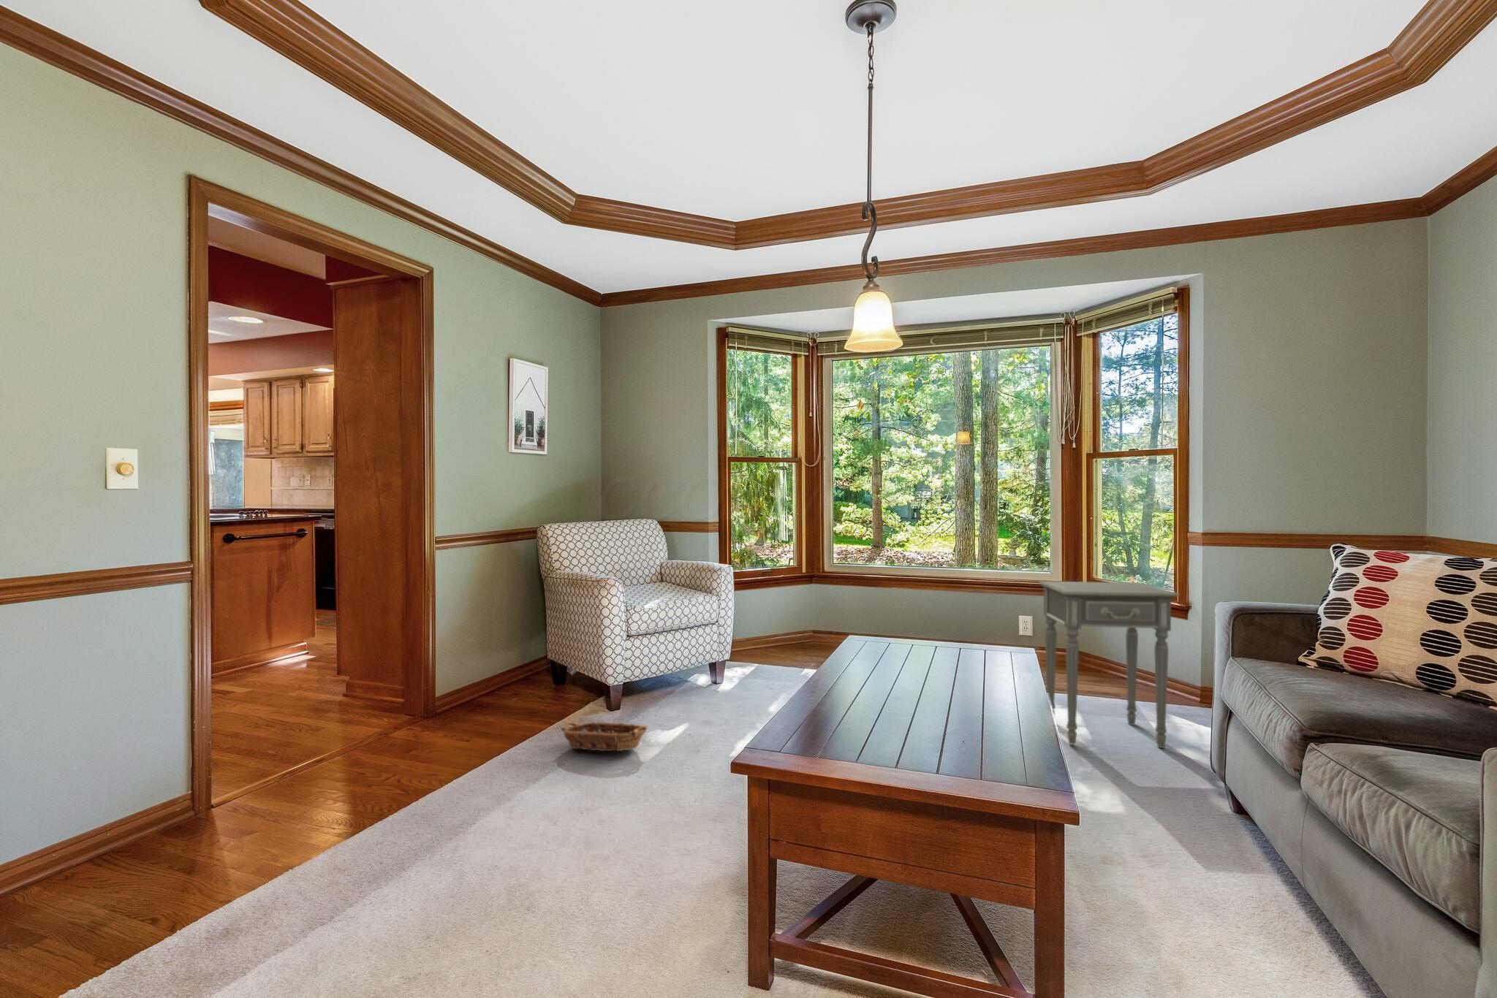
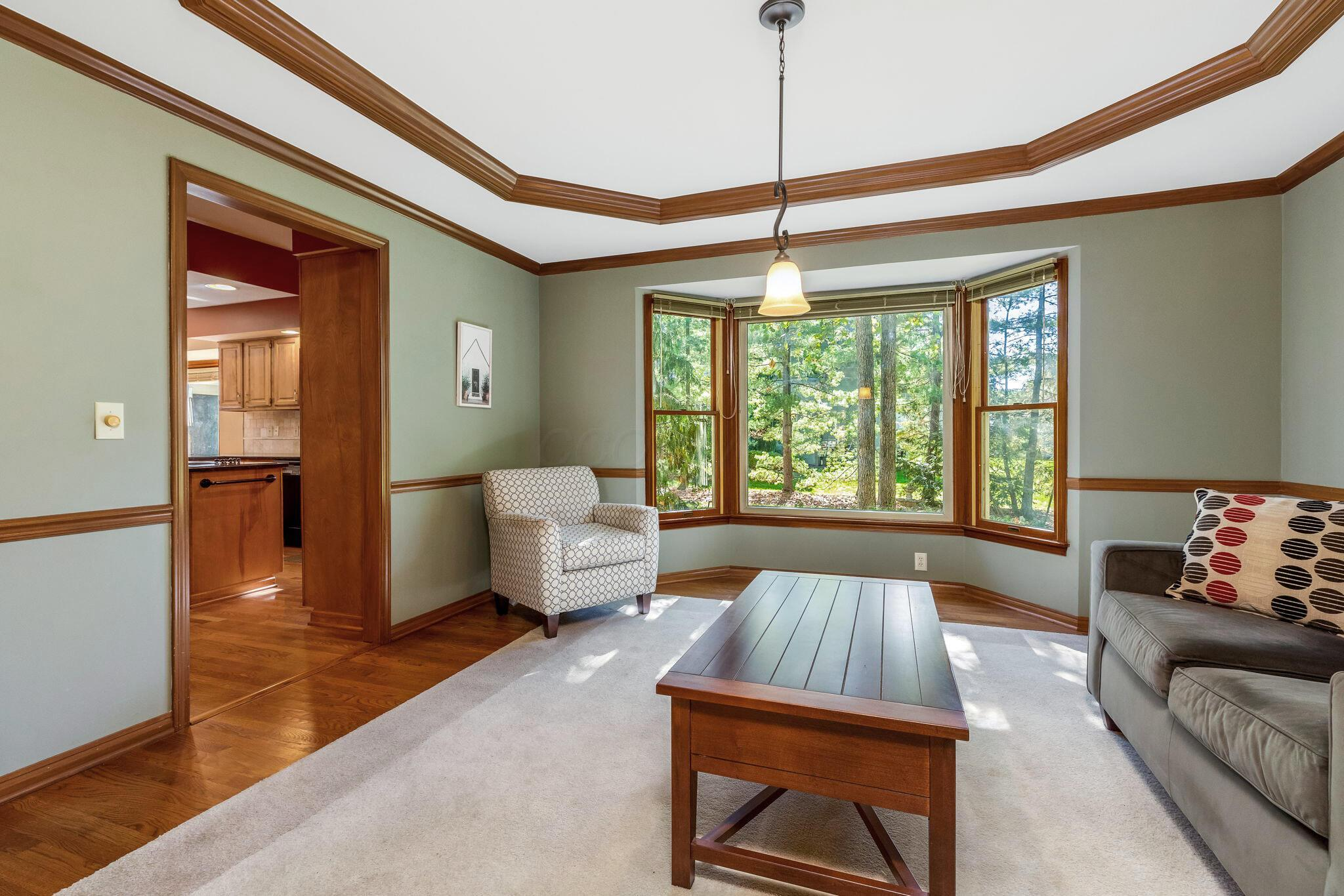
- basket (604, 731)
- side table (1126, 661)
